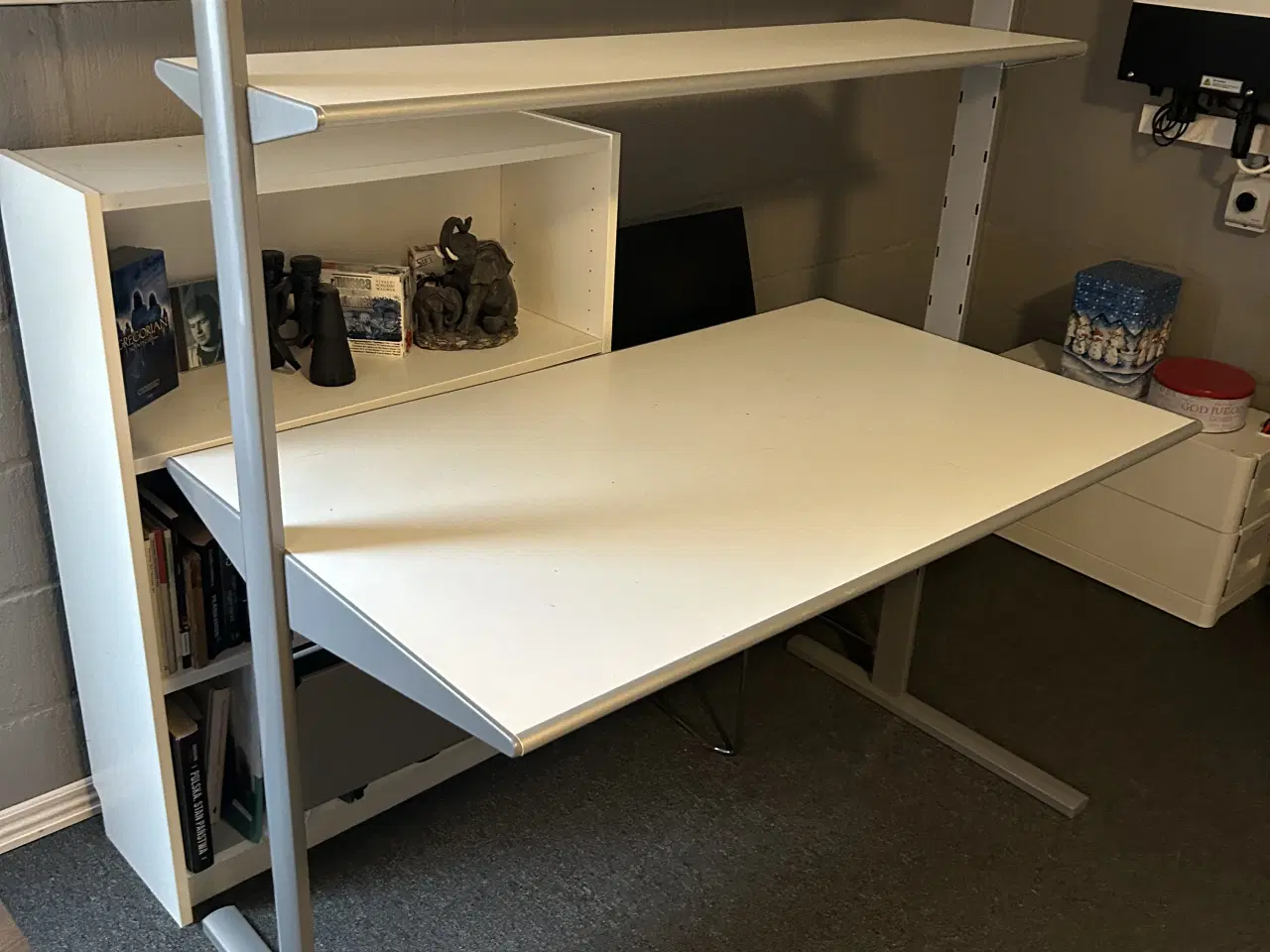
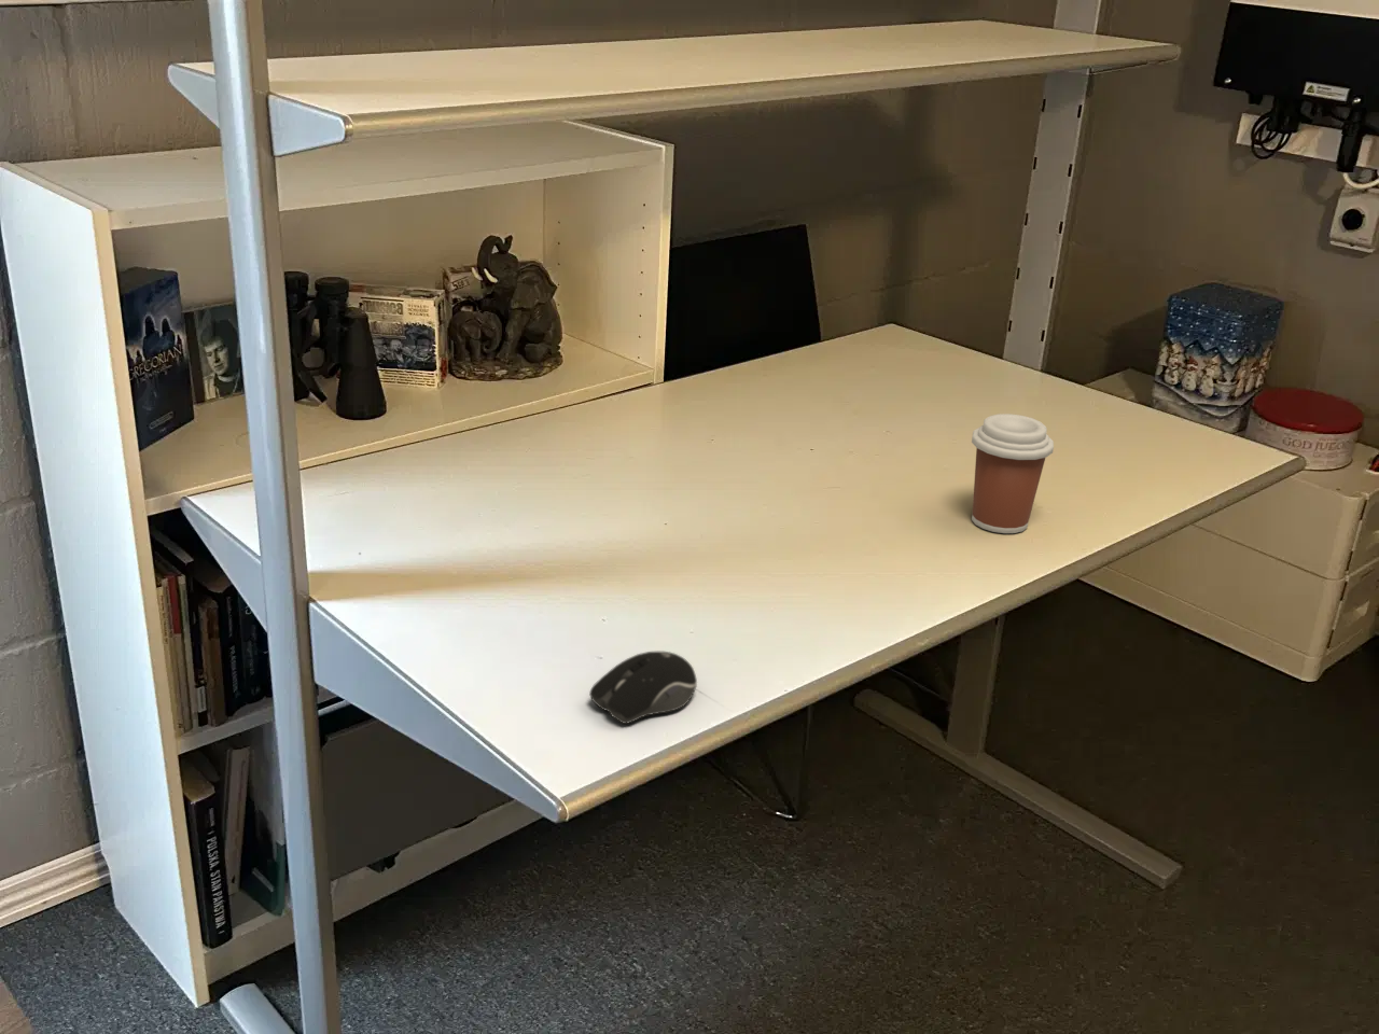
+ computer mouse (646, 679)
+ coffee cup (1007, 472)
